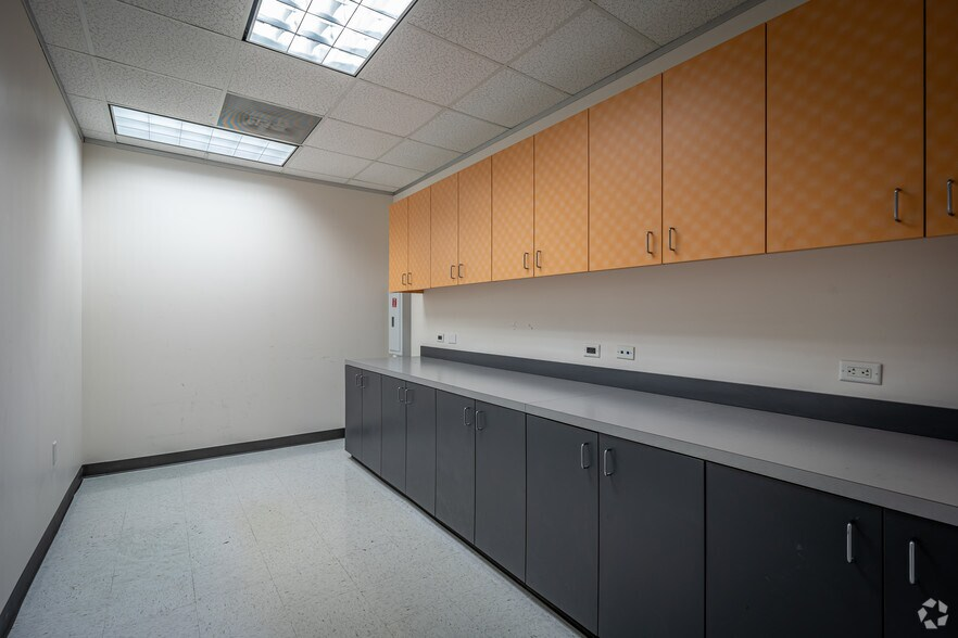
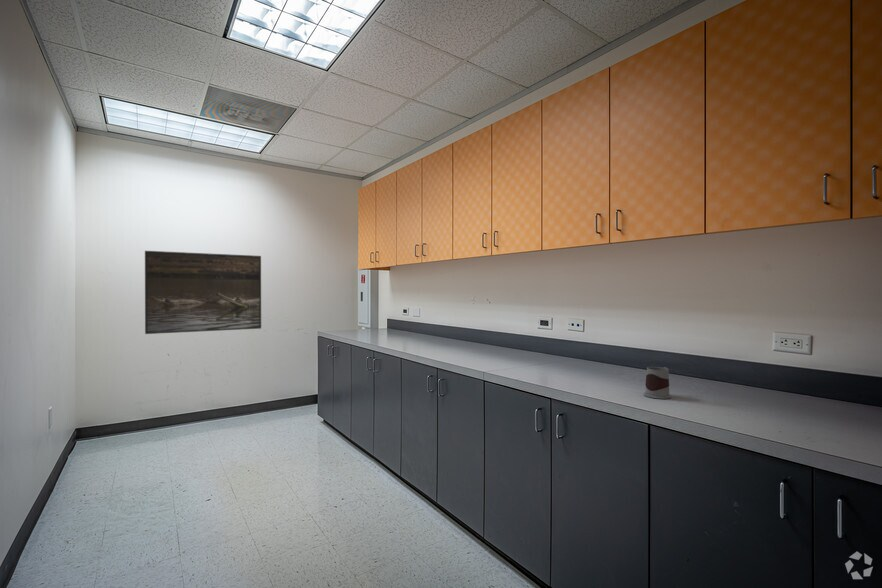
+ mug (659, 381)
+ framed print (207, 292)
